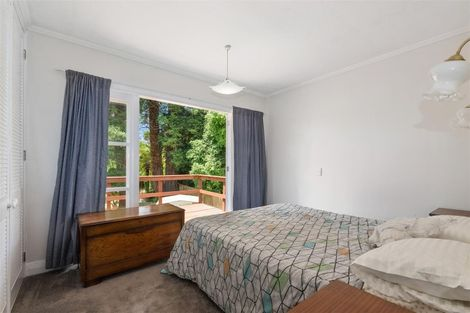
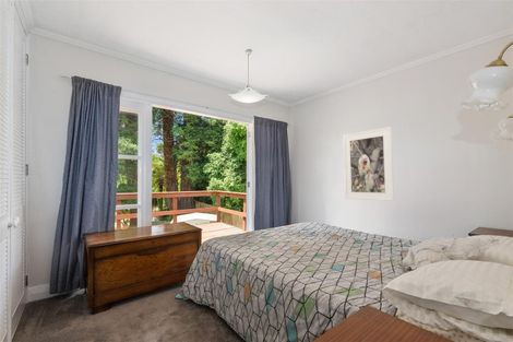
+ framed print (366, 165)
